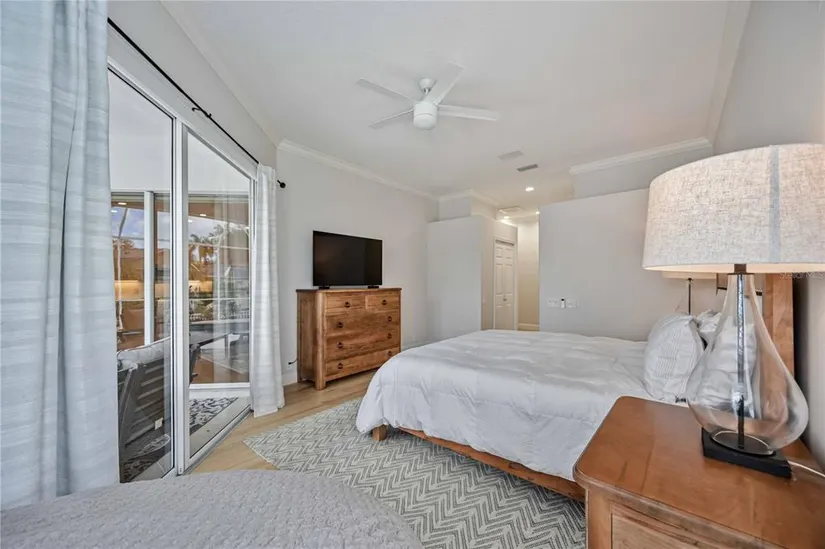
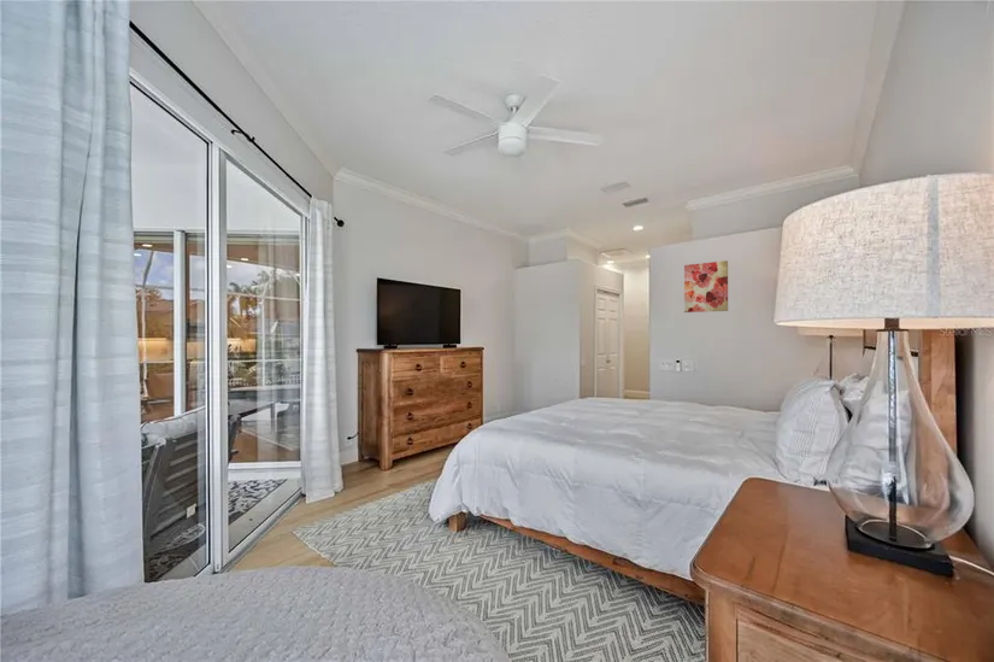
+ wall art (705, 287)
